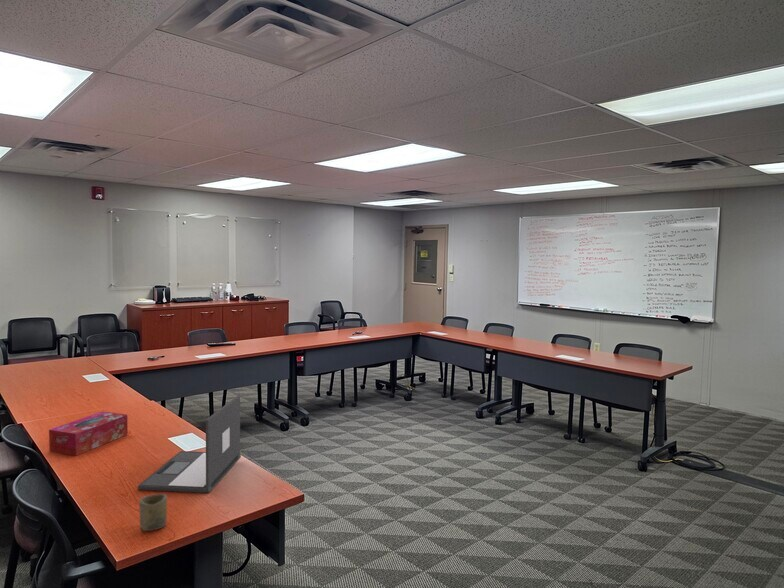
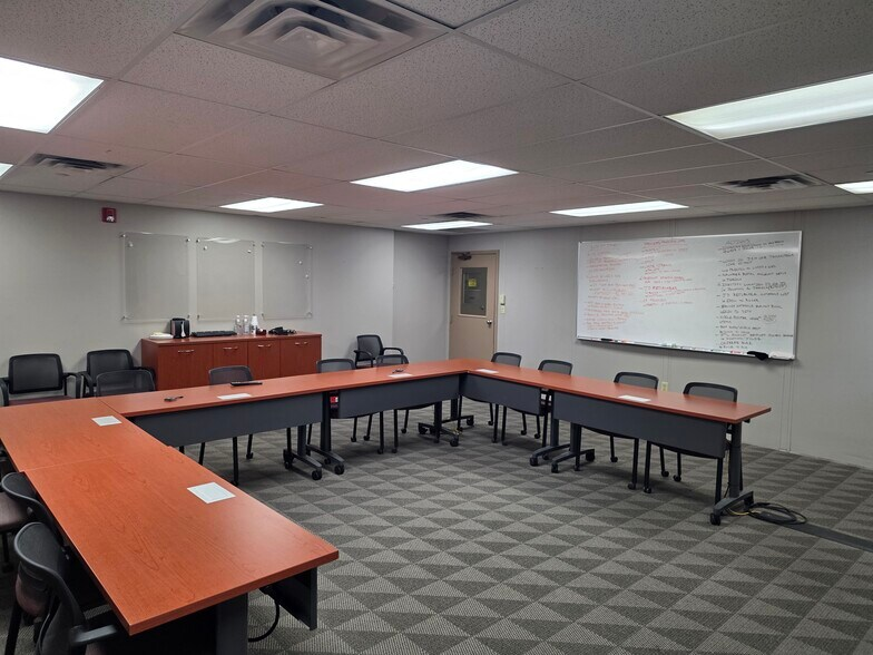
- tissue box (90, 432)
- laptop (206, 438)
- cup (153, 512)
